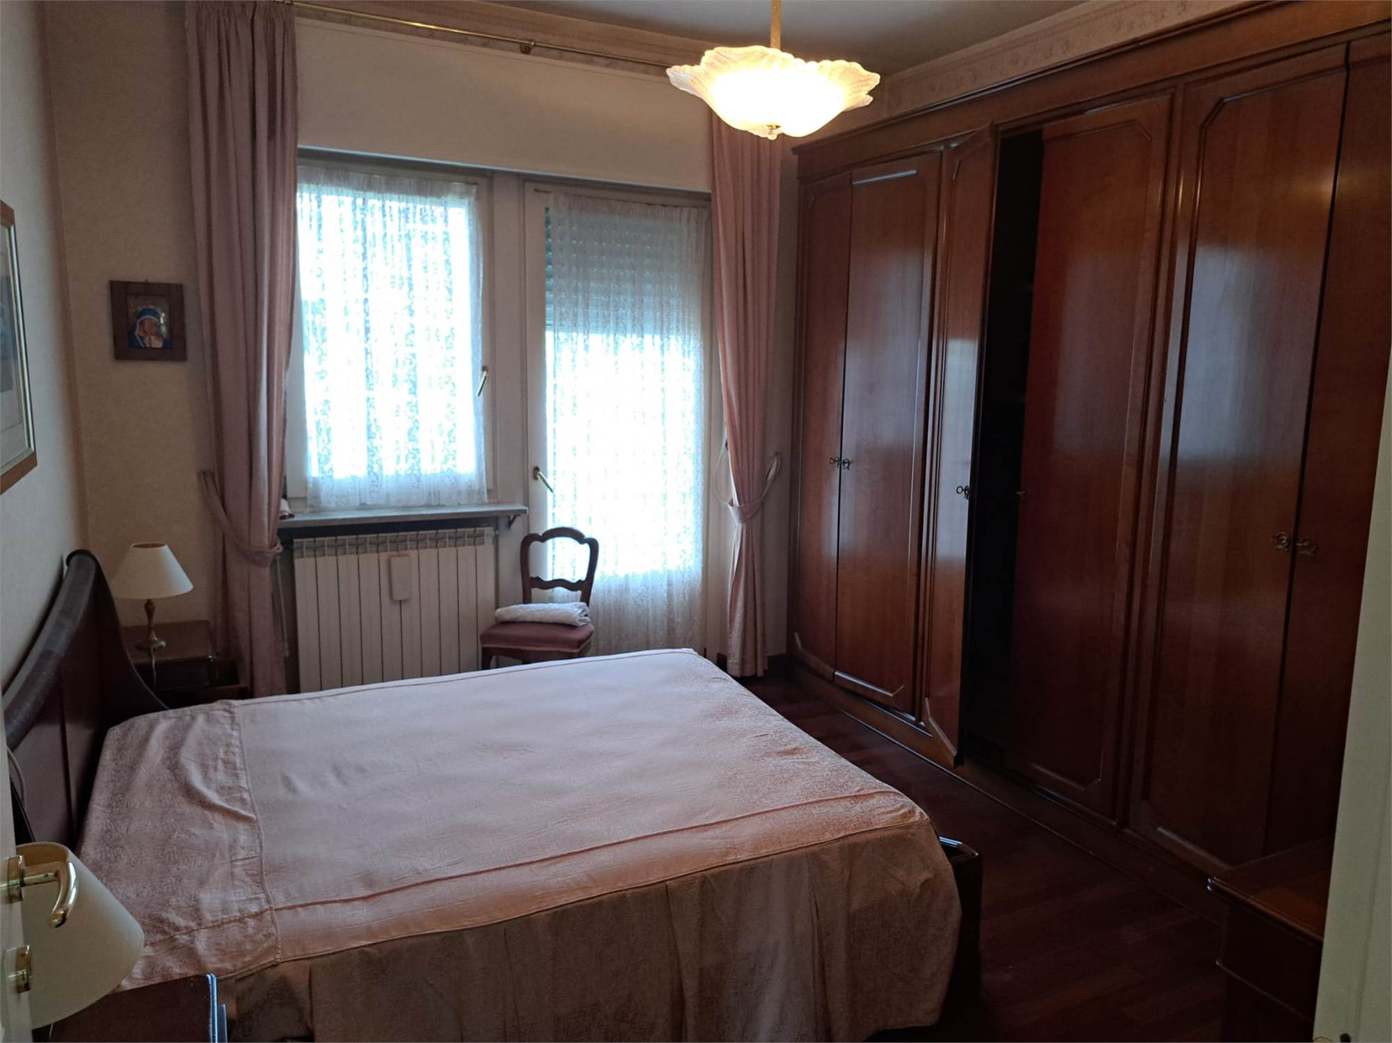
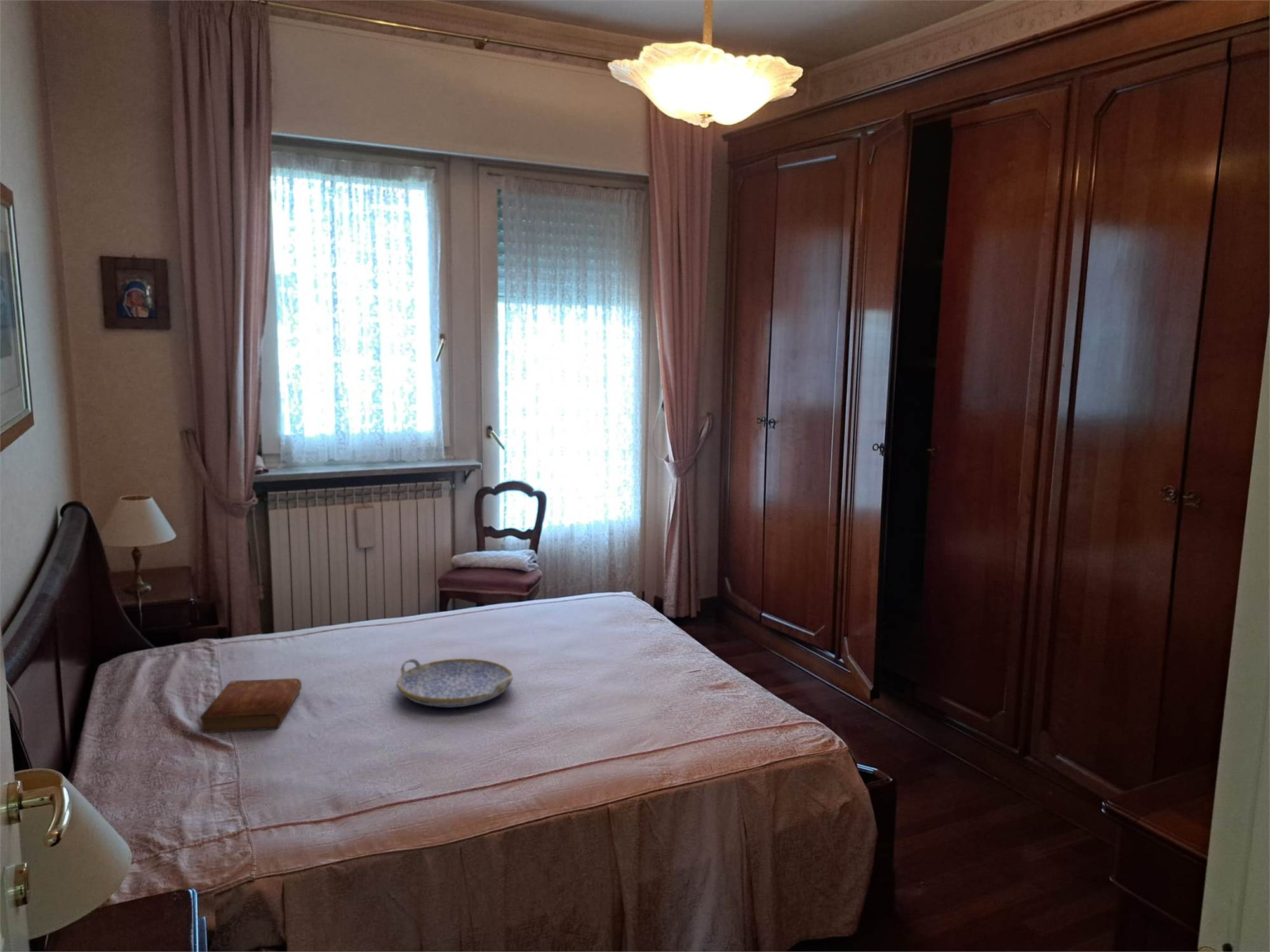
+ serving tray (455, 680)
+ bible (254, 704)
